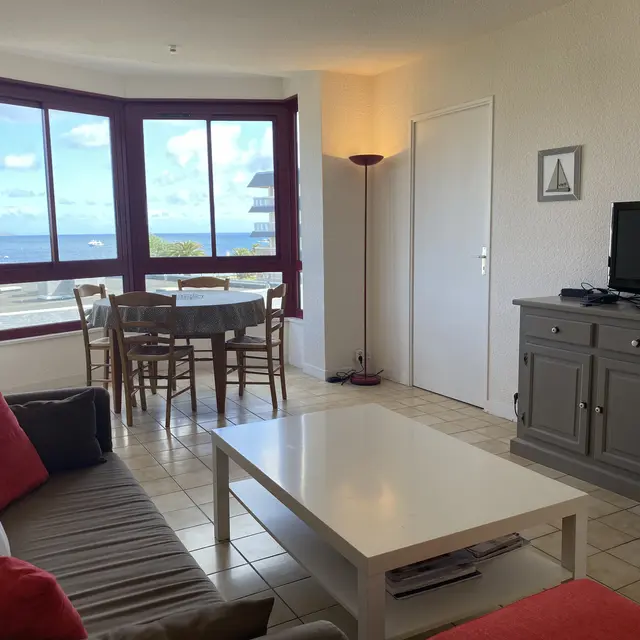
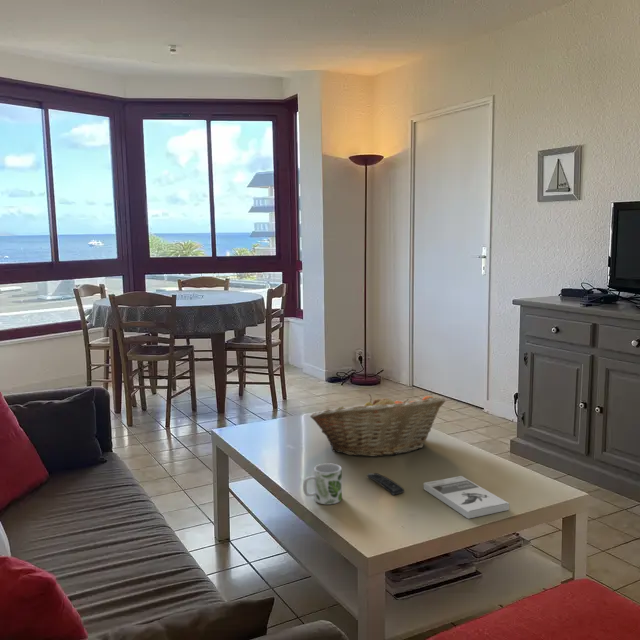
+ mug (322, 484)
+ fruit basket (378, 418)
+ remote control (383, 482)
+ book (464, 495)
